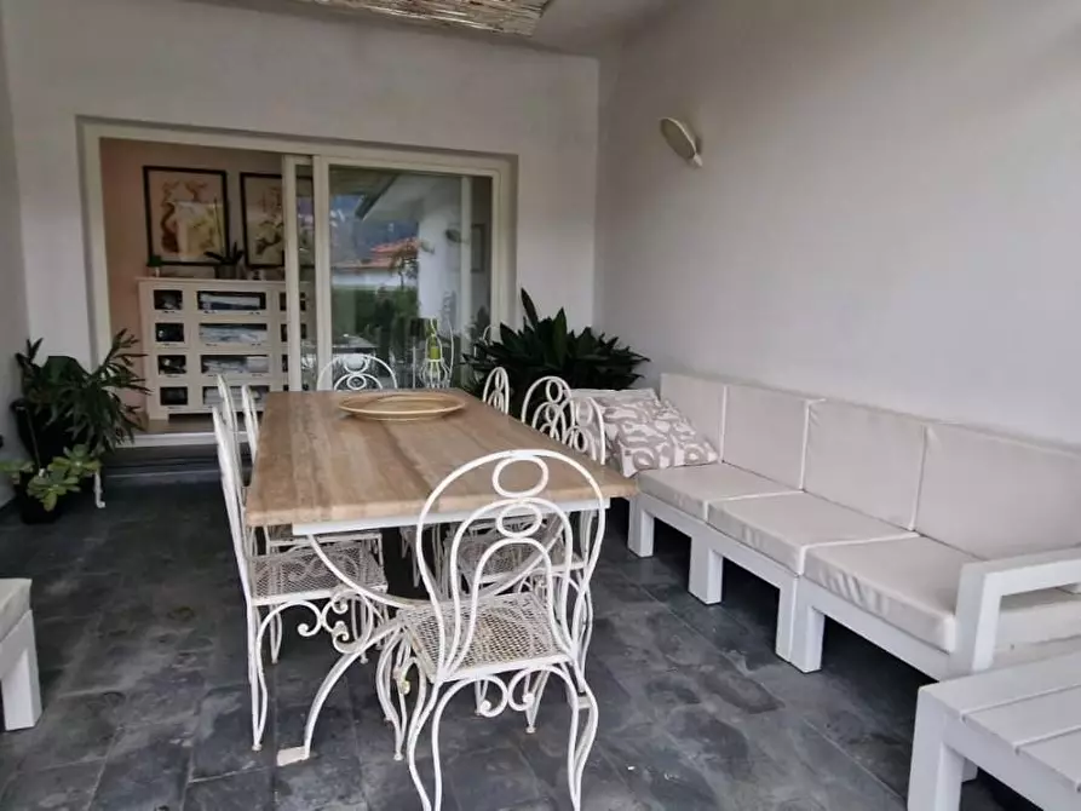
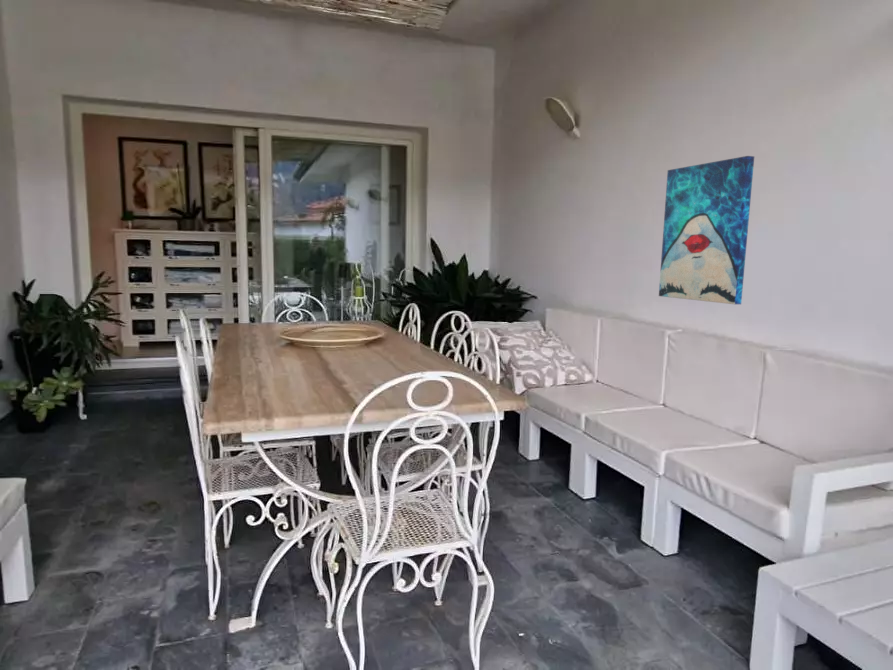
+ wall art (701, 232)
